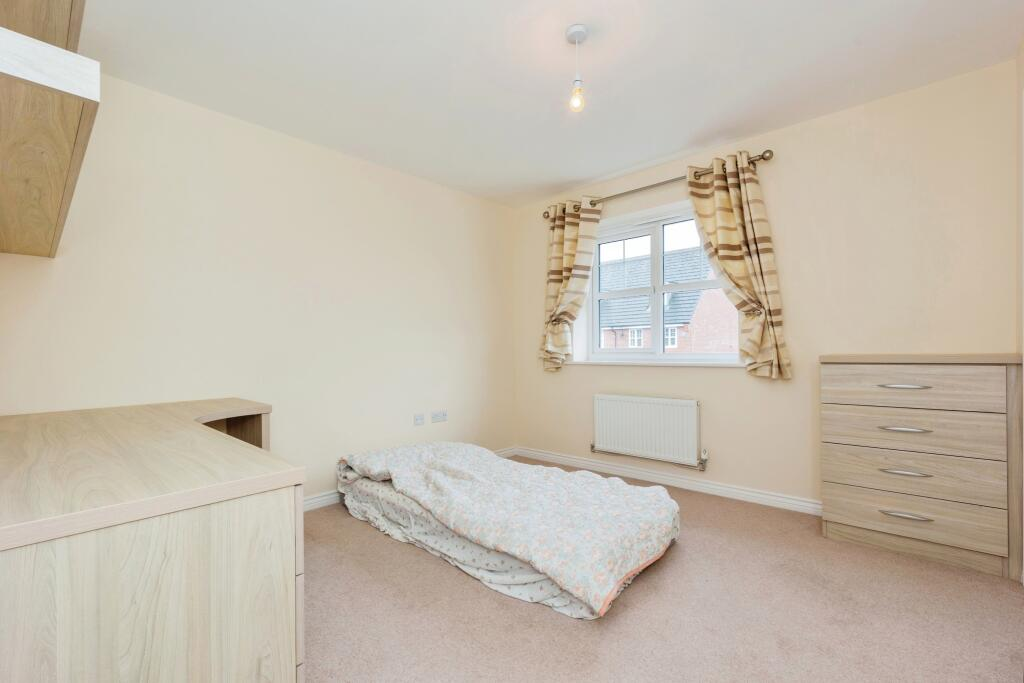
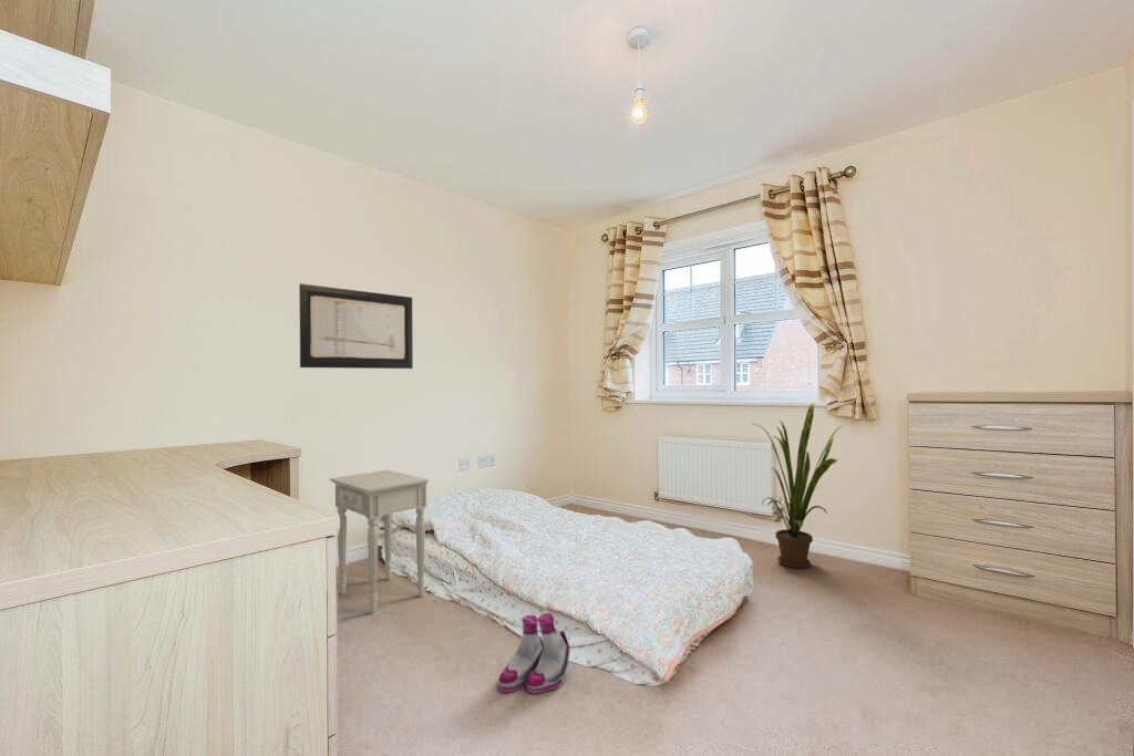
+ nightstand (377, 537)
+ house plant (793, 483)
+ wall art (360, 329)
+ boots (534, 646)
